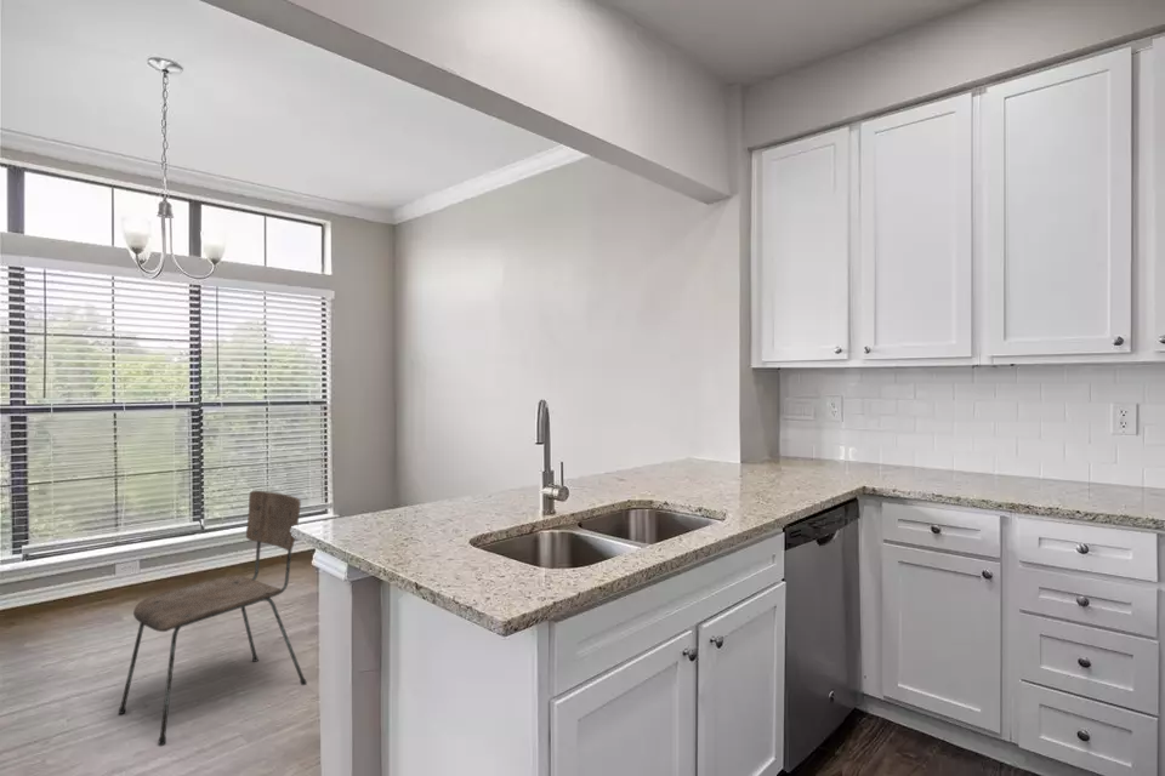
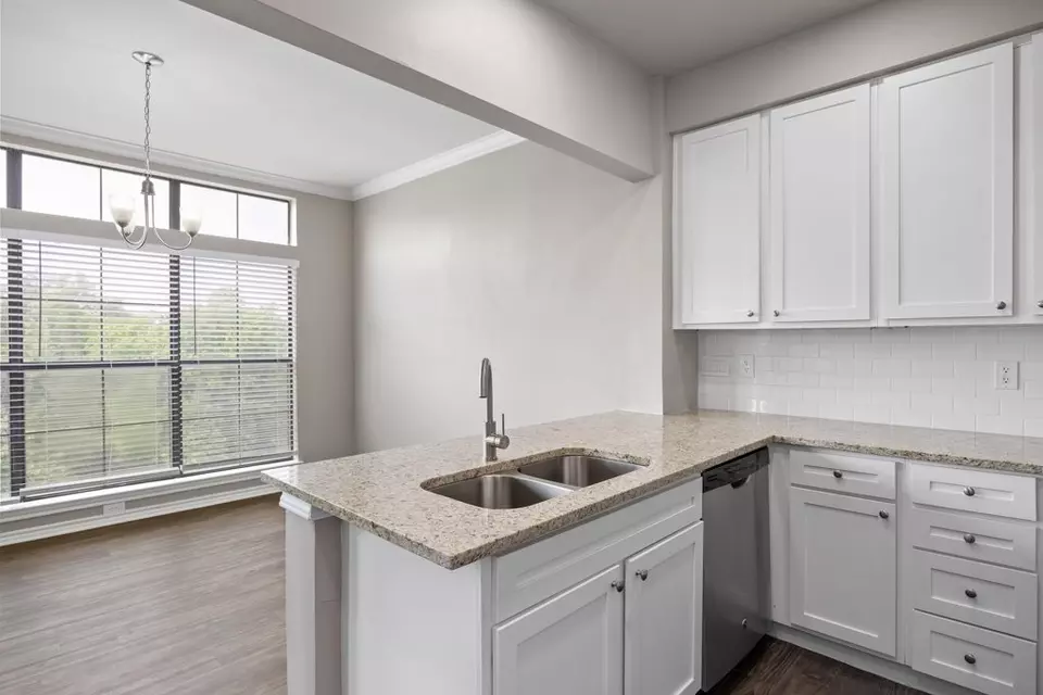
- dining chair (215, 600)
